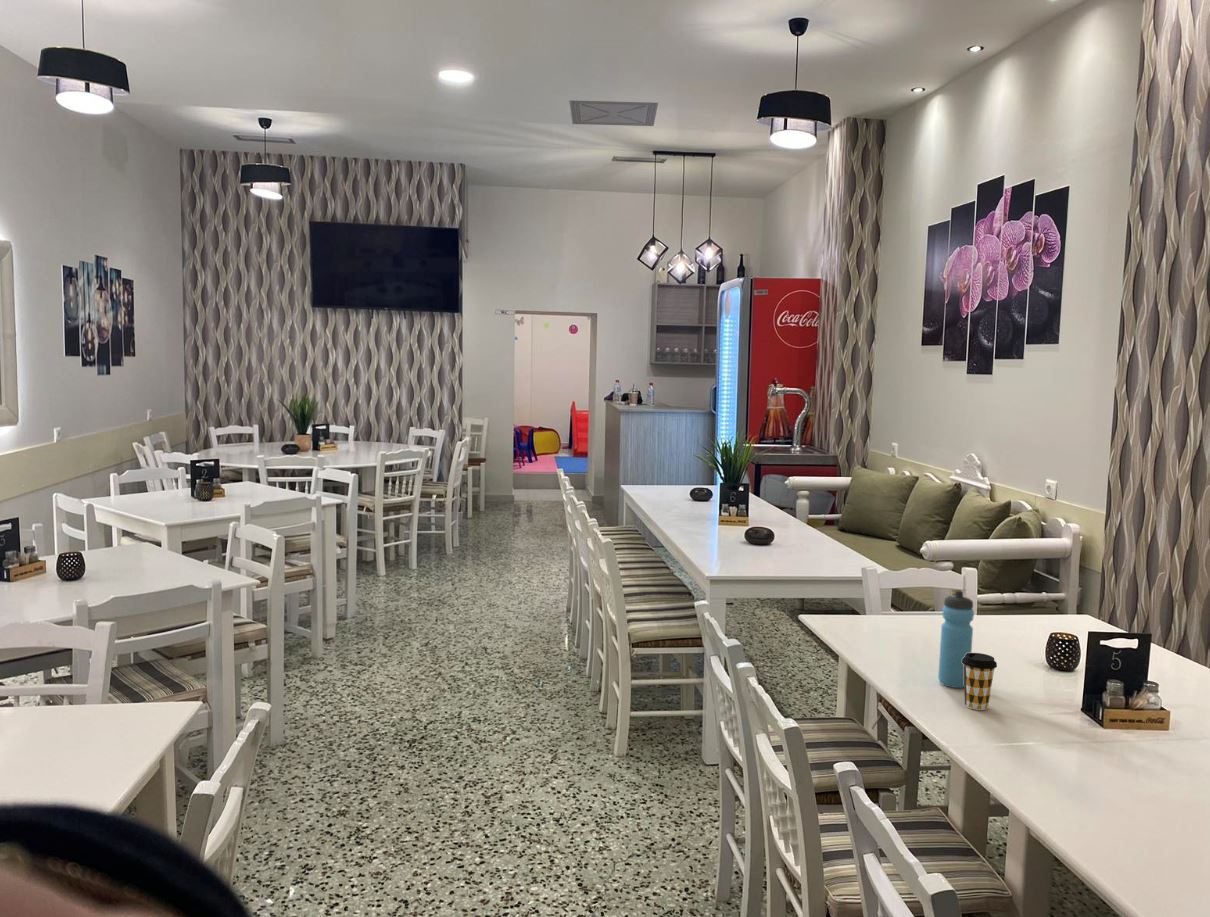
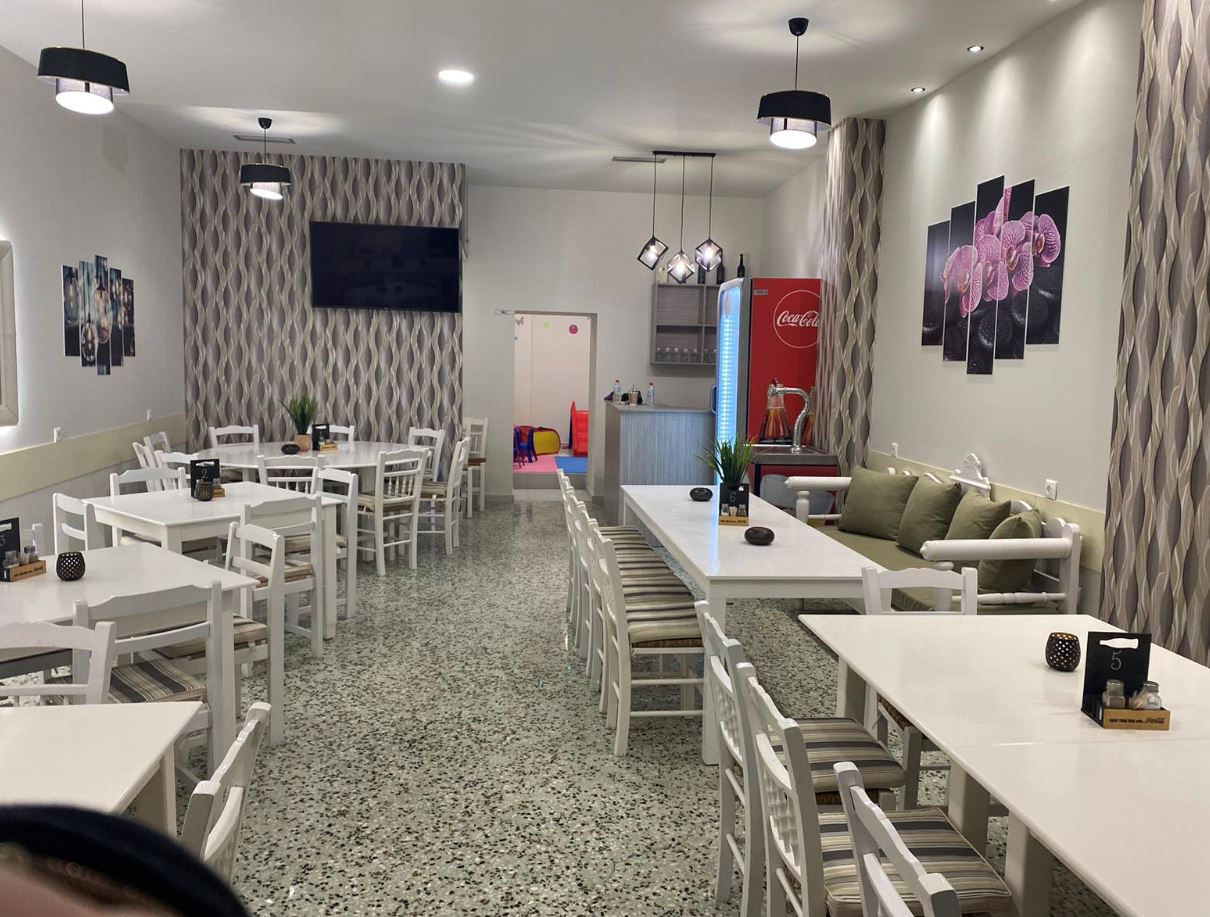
- coffee cup (978, 681)
- ceiling vent (613, 113)
- water bottle (956, 637)
